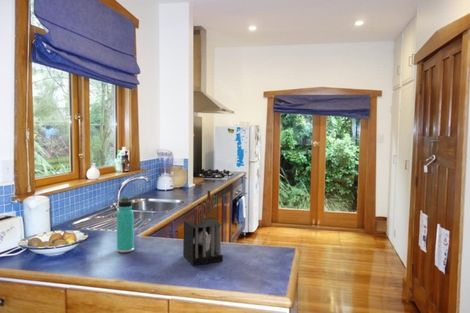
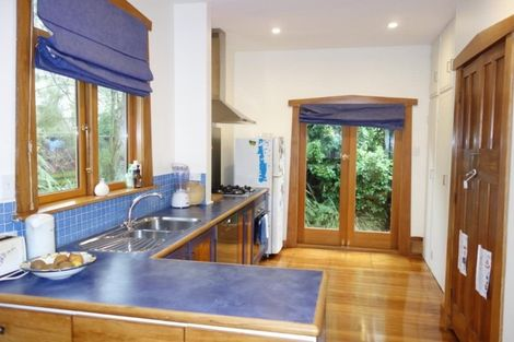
- knife block (205, 225)
- thermos bottle (125, 223)
